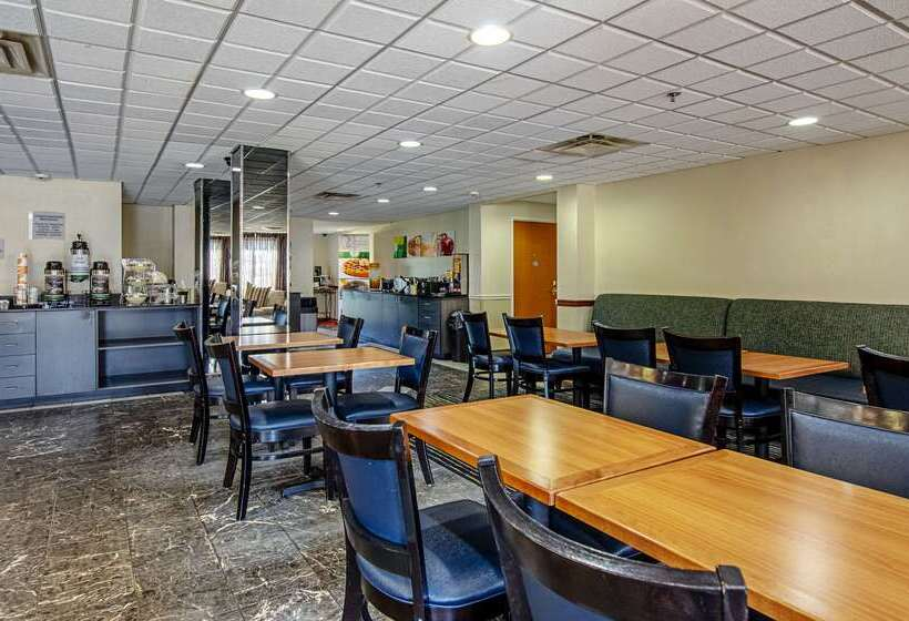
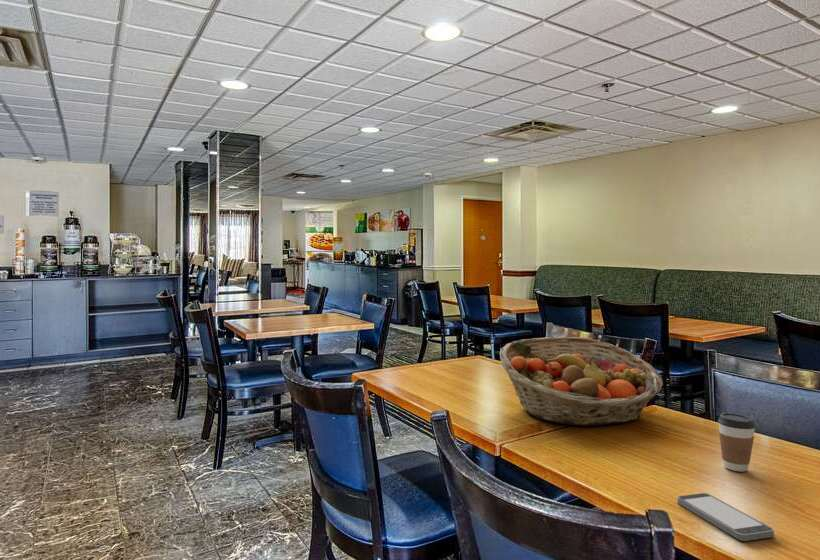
+ smartphone (722, 515)
+ fruit basket (577, 377)
+ coffee cup (736, 442)
